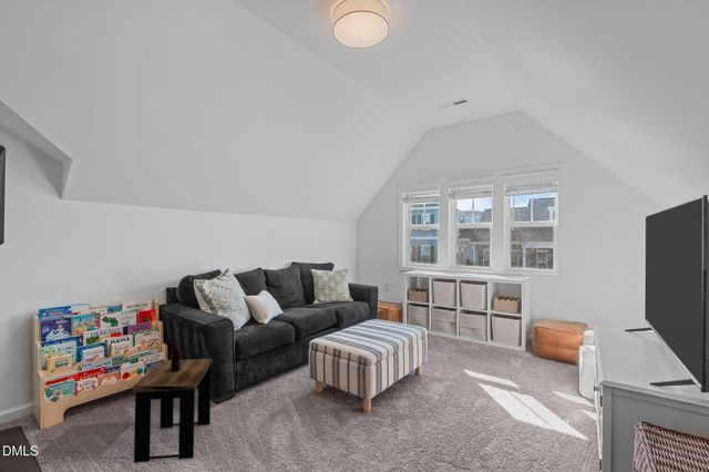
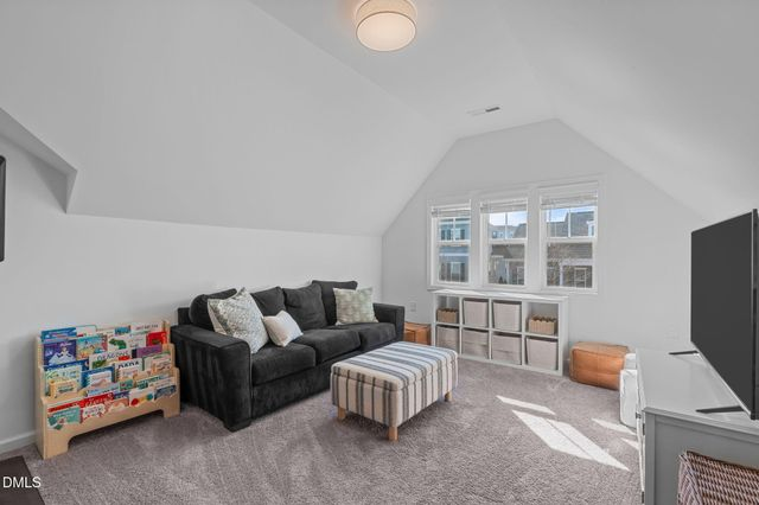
- side table (176, 391)
